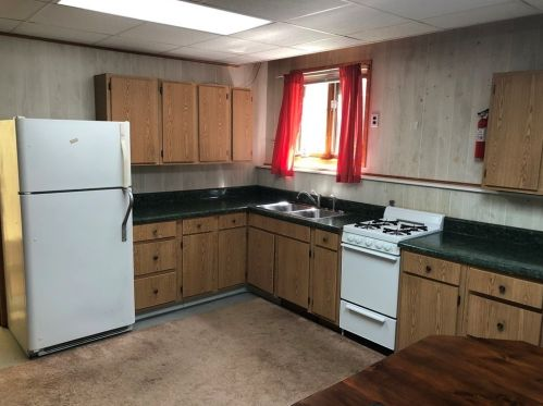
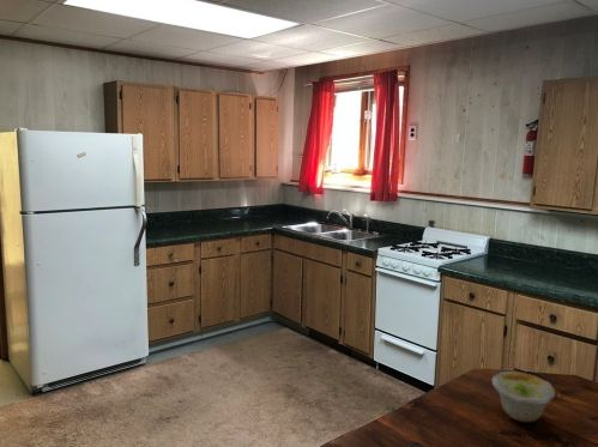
+ bowl (521, 399)
